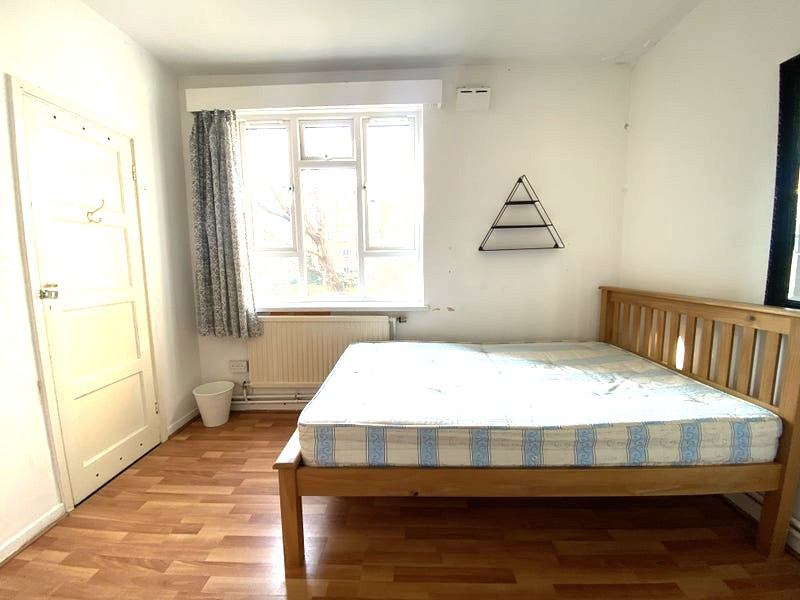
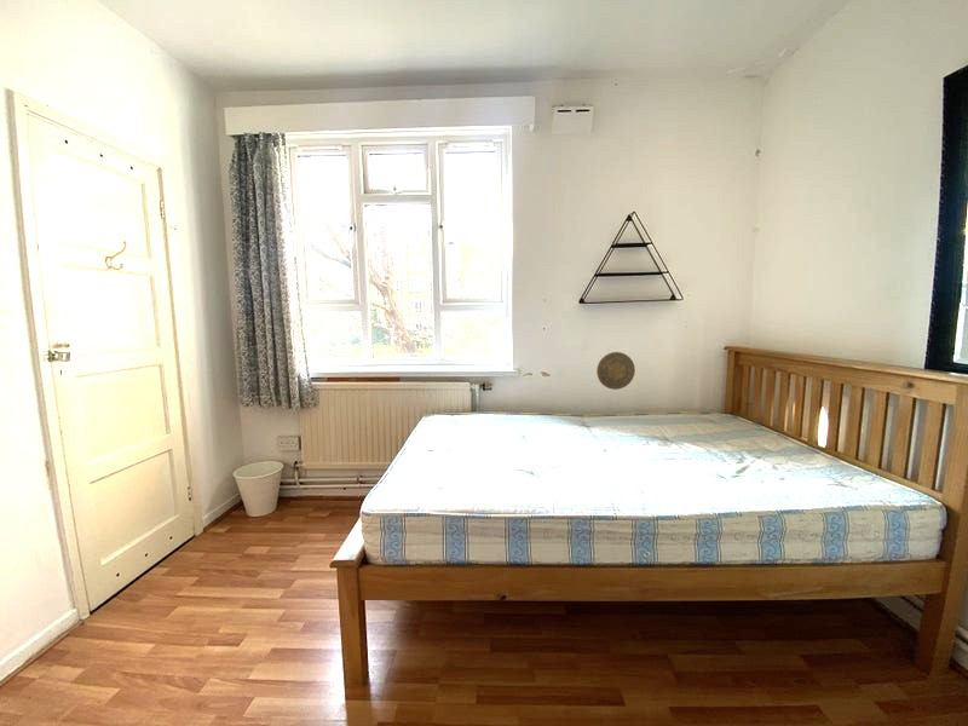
+ decorative plate (616, 370)
